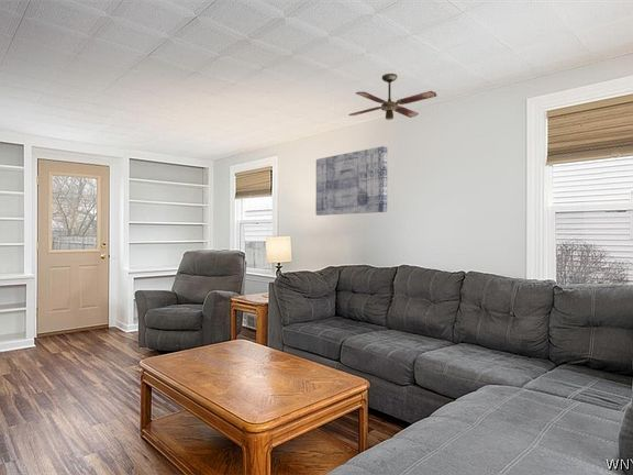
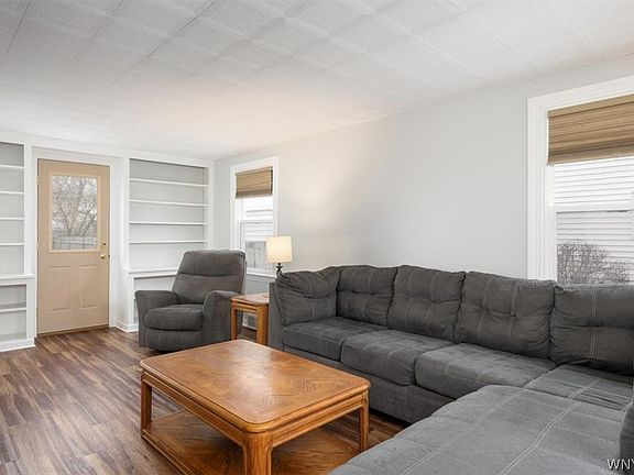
- wall art (348, 184)
- ceiling fan (389, 98)
